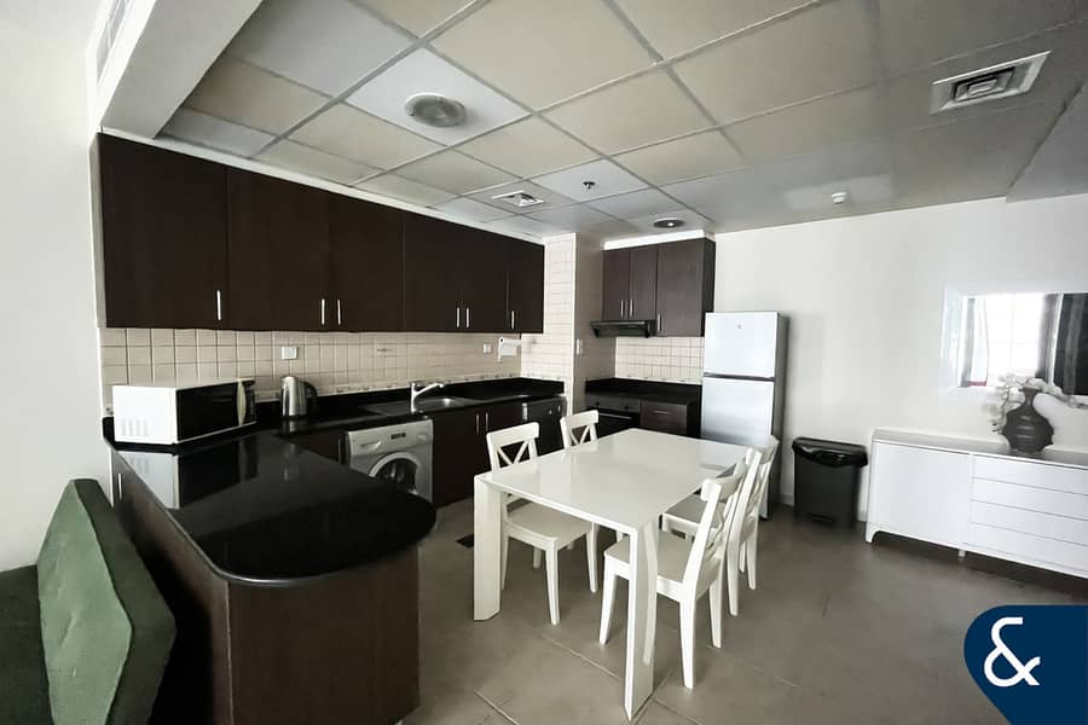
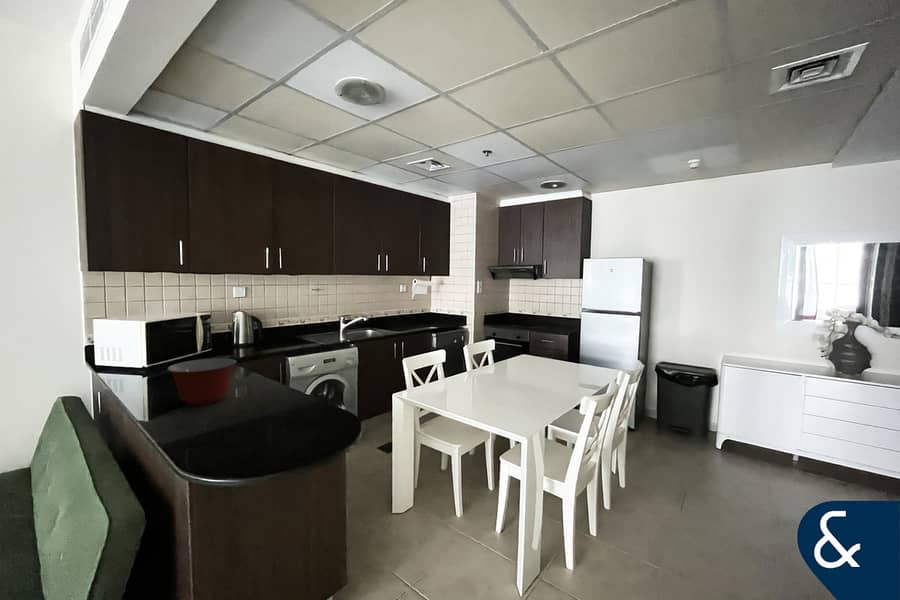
+ mixing bowl (203, 382)
